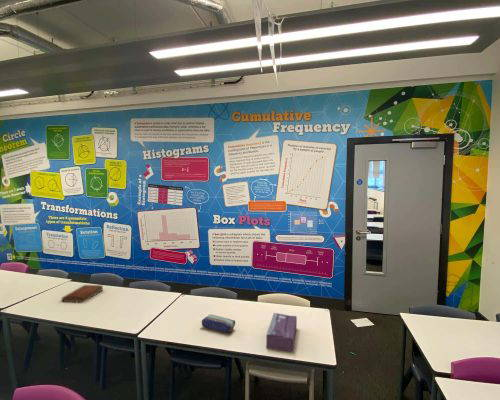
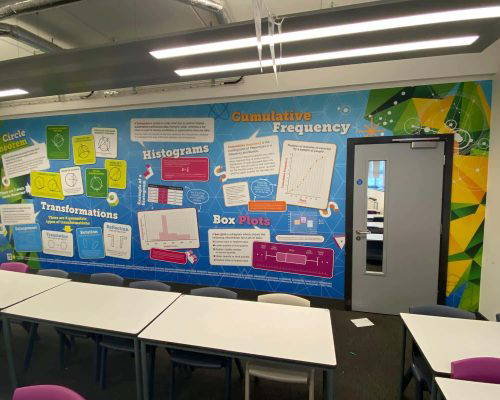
- bible (83, 293)
- tissue box (282, 330)
- pencil case (218, 322)
